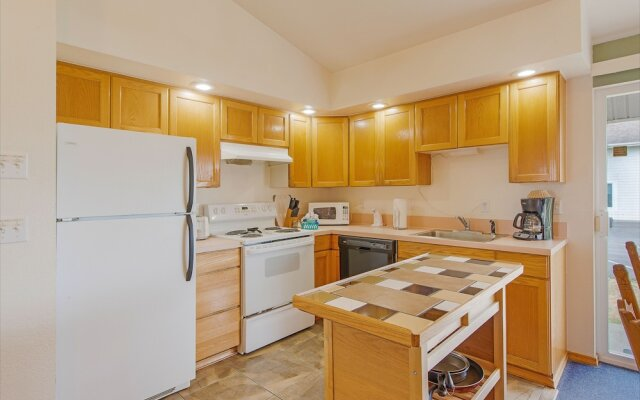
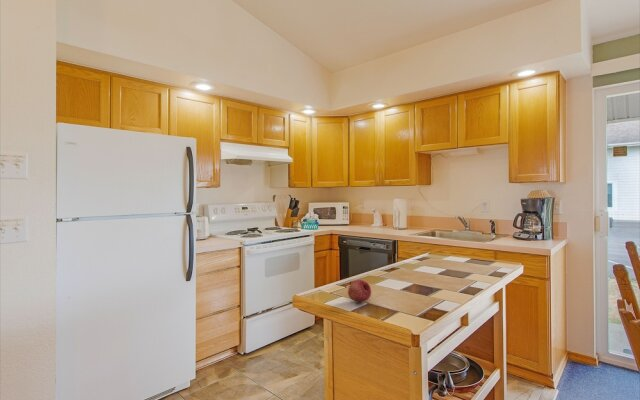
+ fruit (359, 290)
